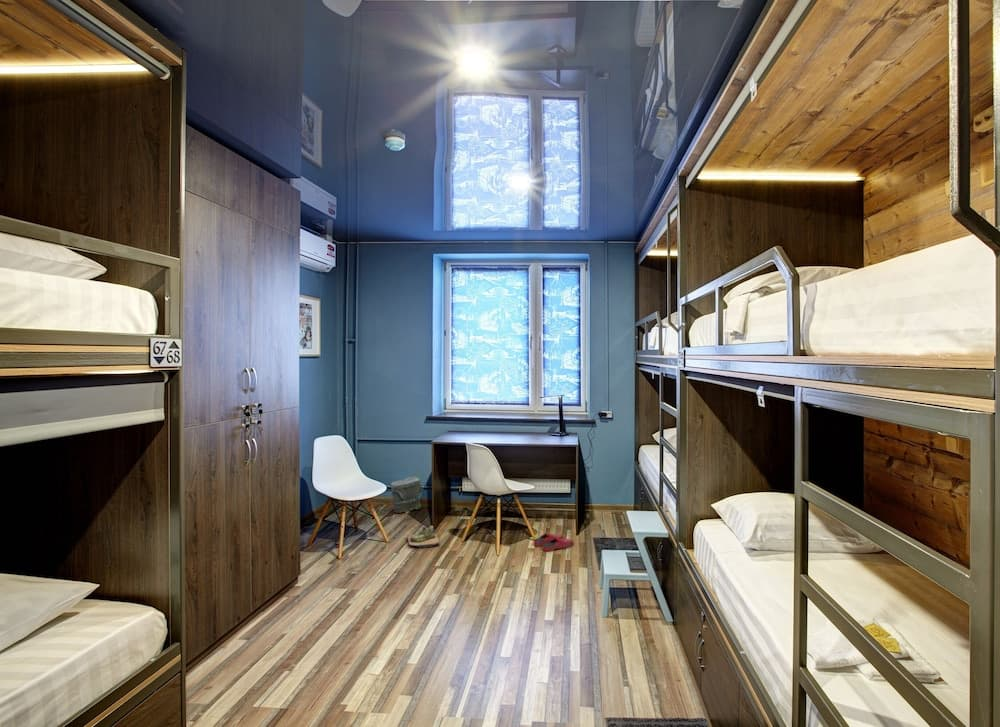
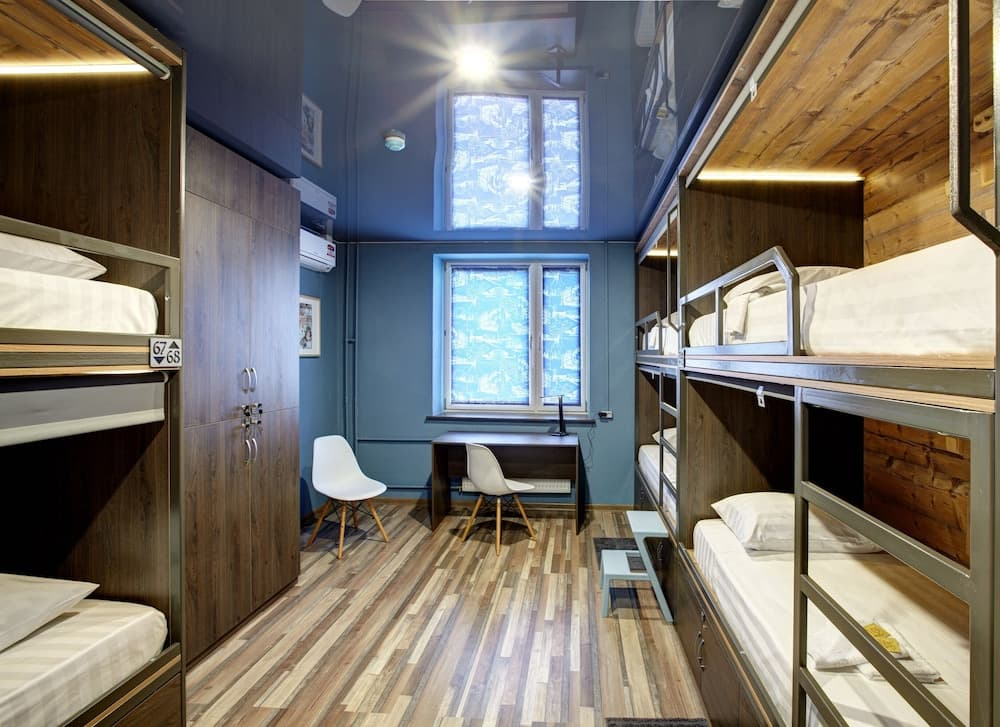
- shoe (423, 534)
- slippers (553, 539)
- bag (407, 495)
